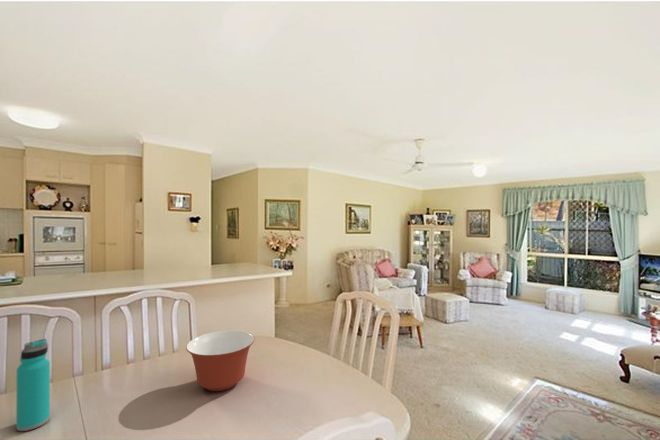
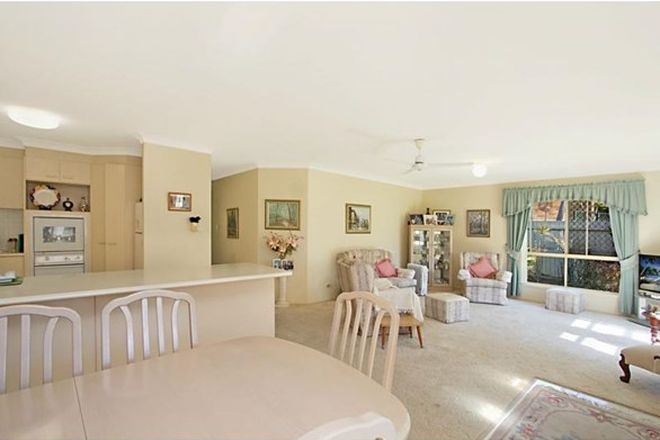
- water bottle (33, 382)
- mixing bowl (221, 361)
